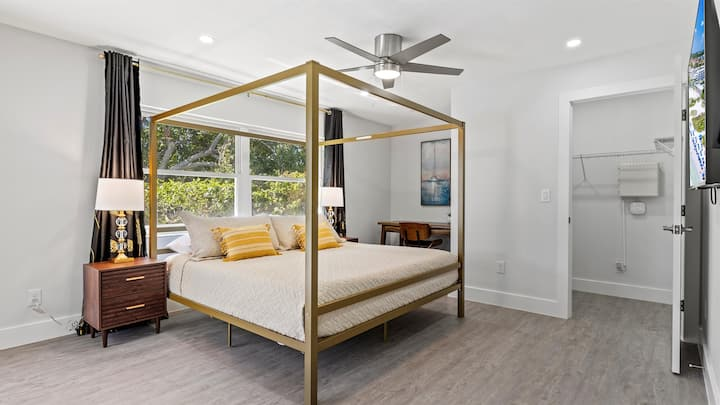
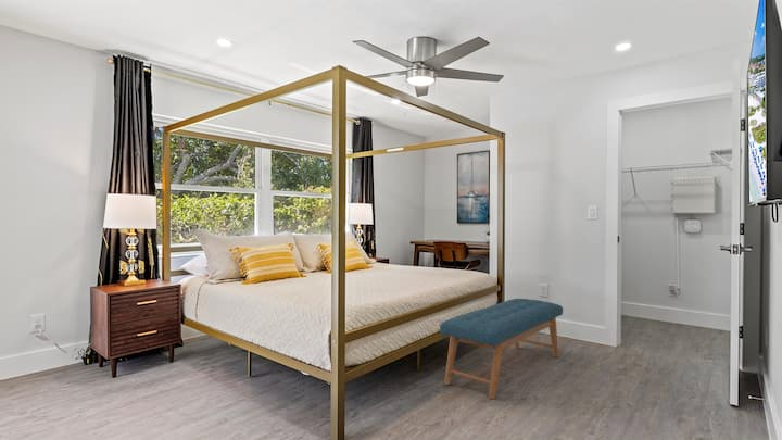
+ bench (506, 339)
